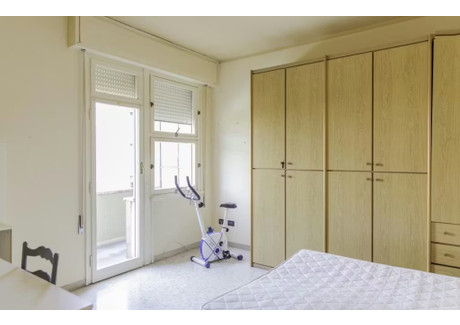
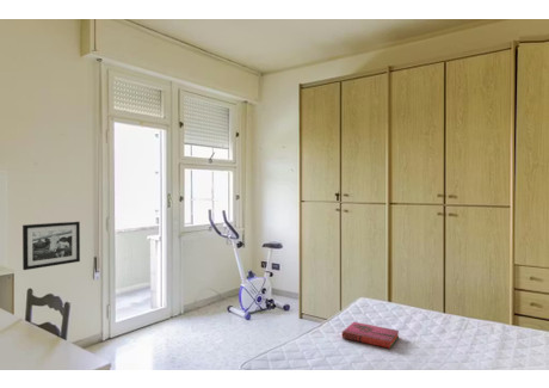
+ picture frame (53, 244)
+ hardback book (370, 333)
